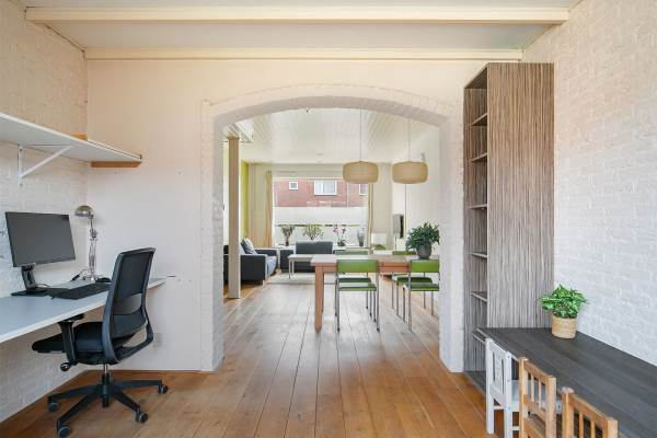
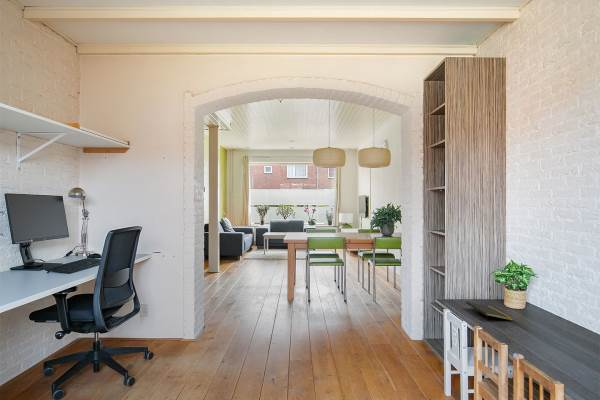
+ notepad (488, 310)
